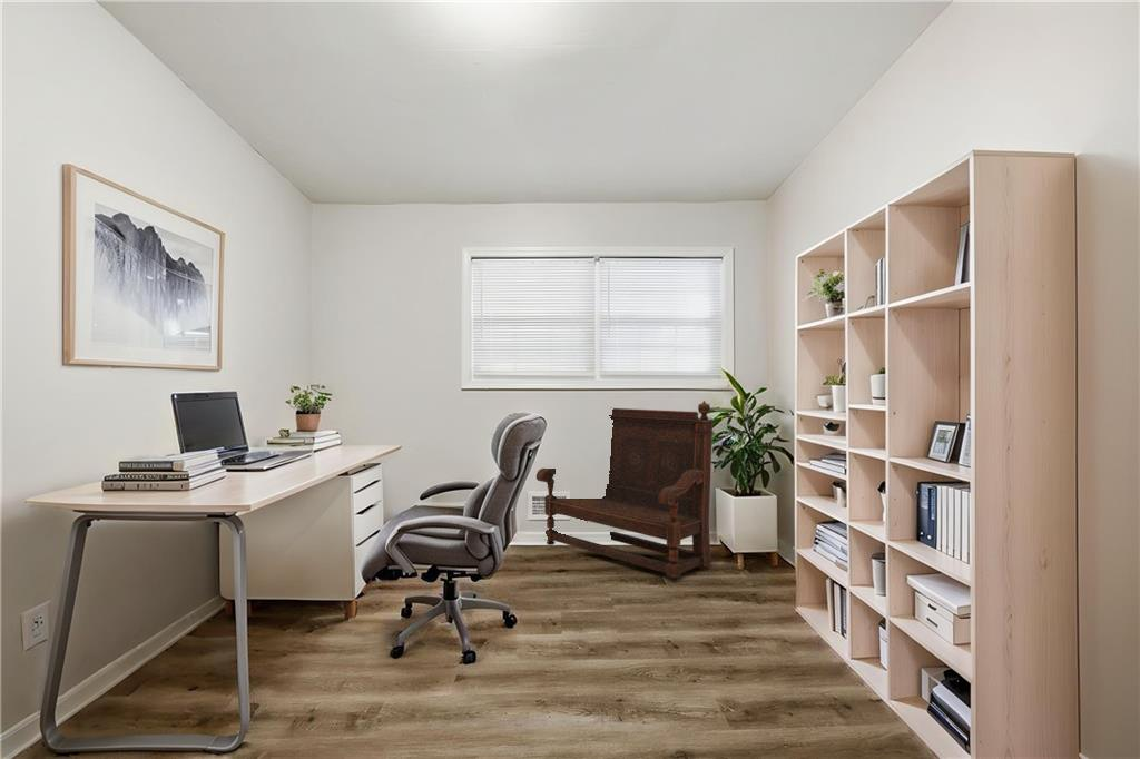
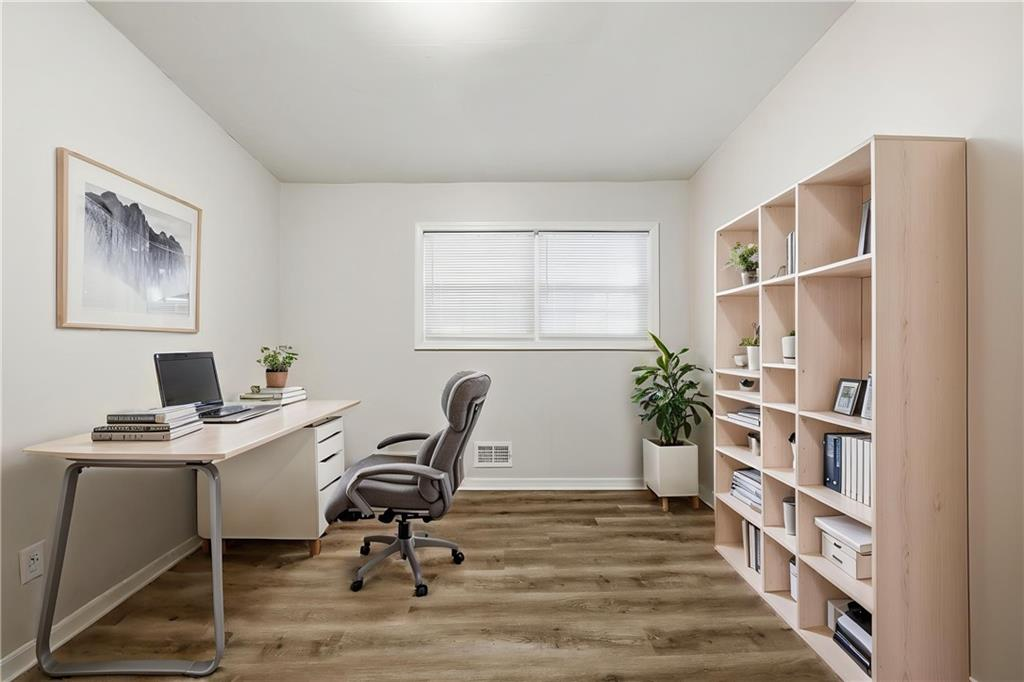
- bench (619, 477)
